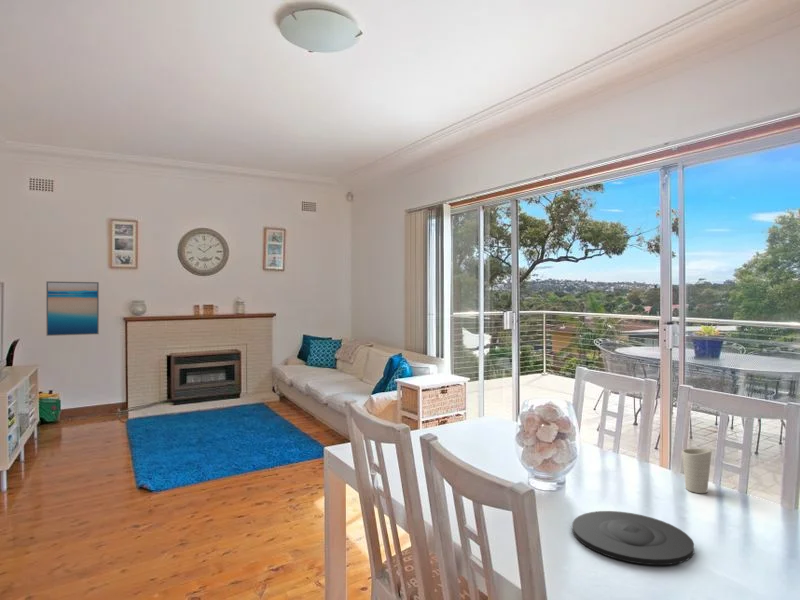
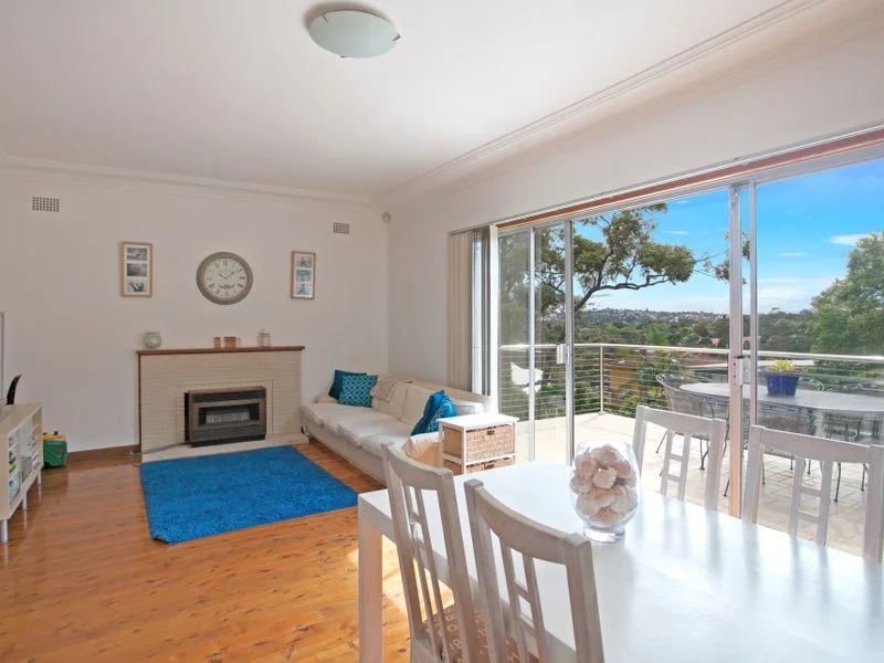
- wall art (73, 308)
- plate (630, 531)
- cup (696, 469)
